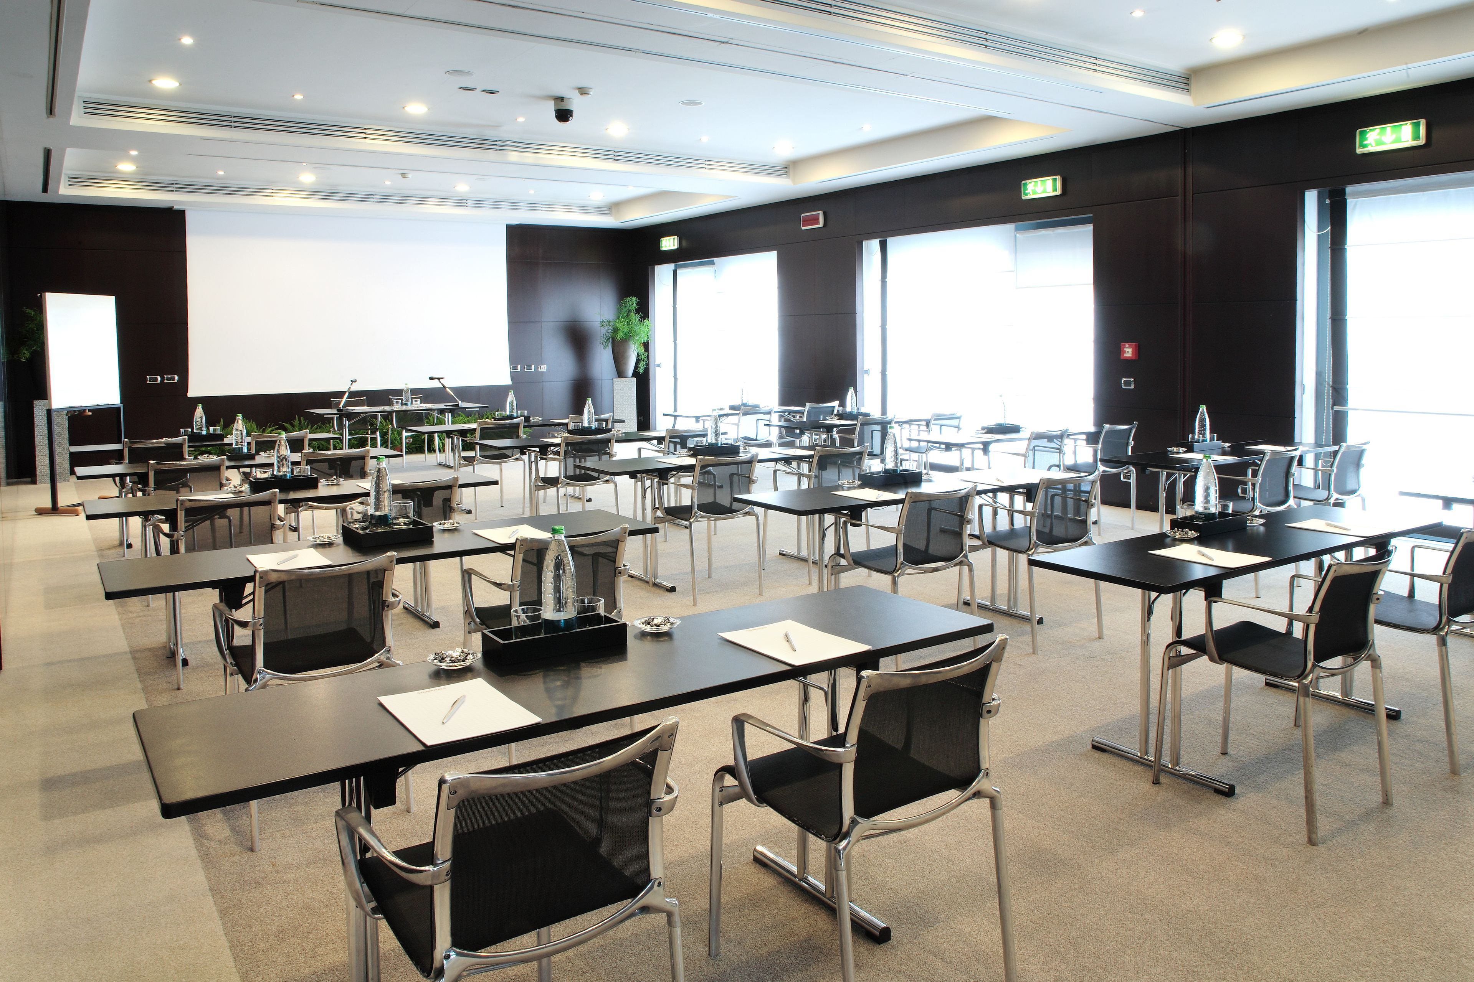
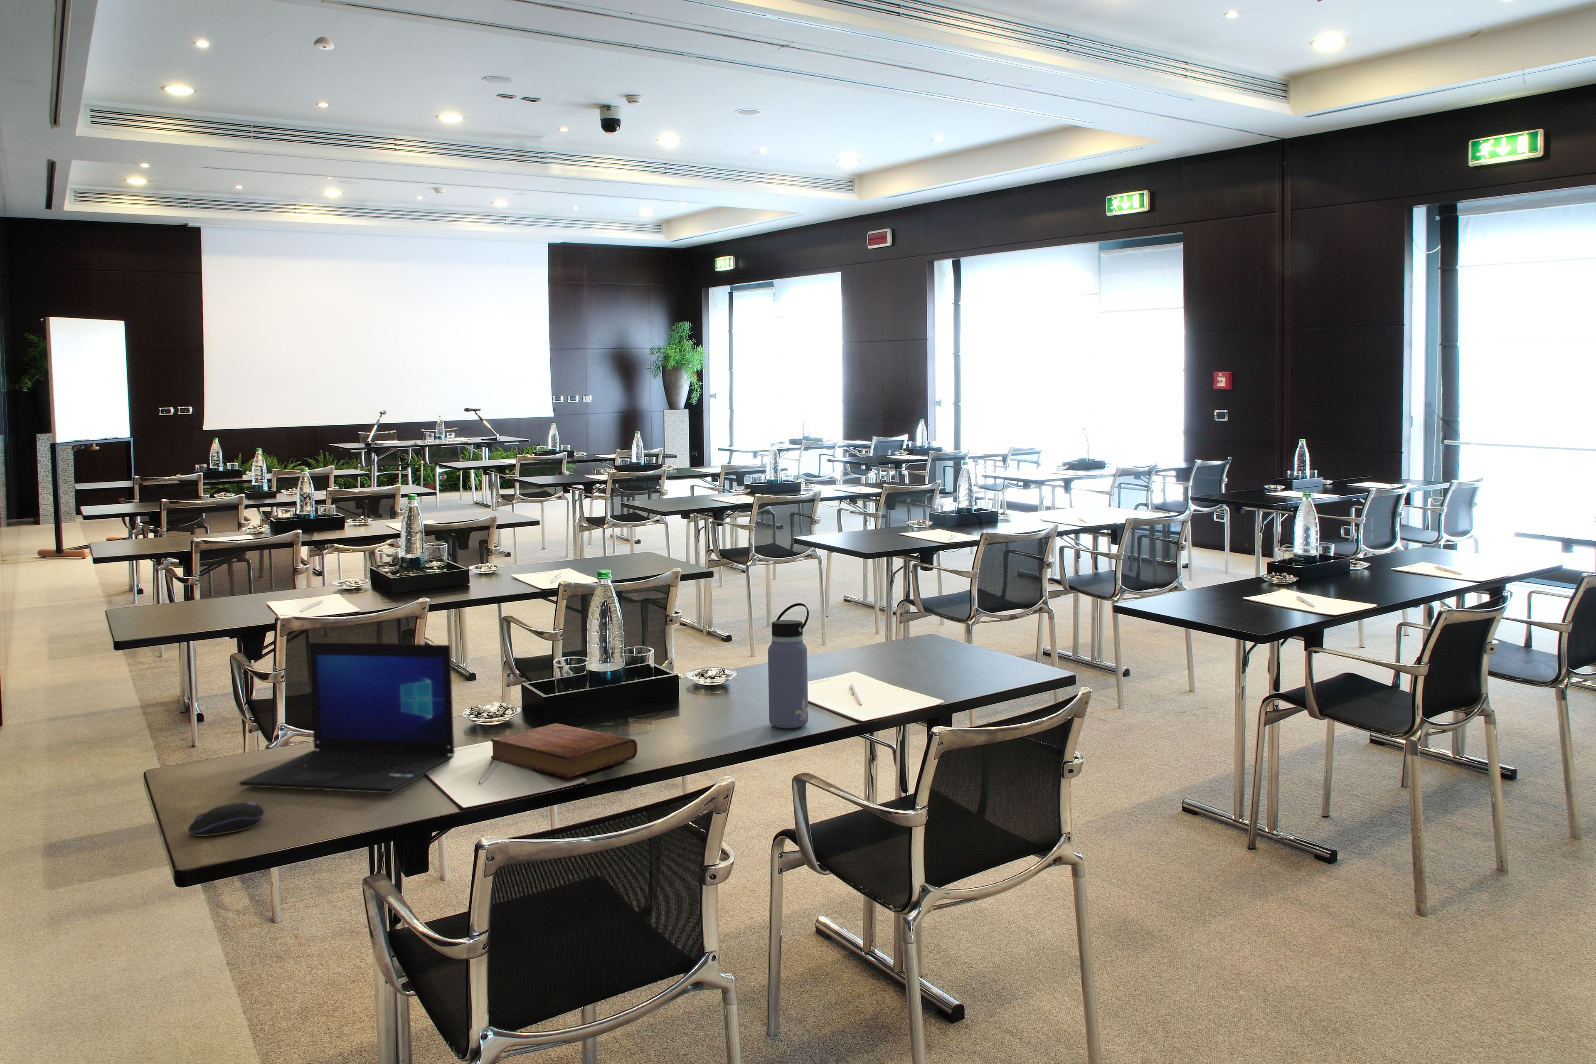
+ laptop (349, 714)
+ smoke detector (324, 42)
+ water bottle (788, 665)
+ bible (564, 748)
+ computer mouse (227, 816)
